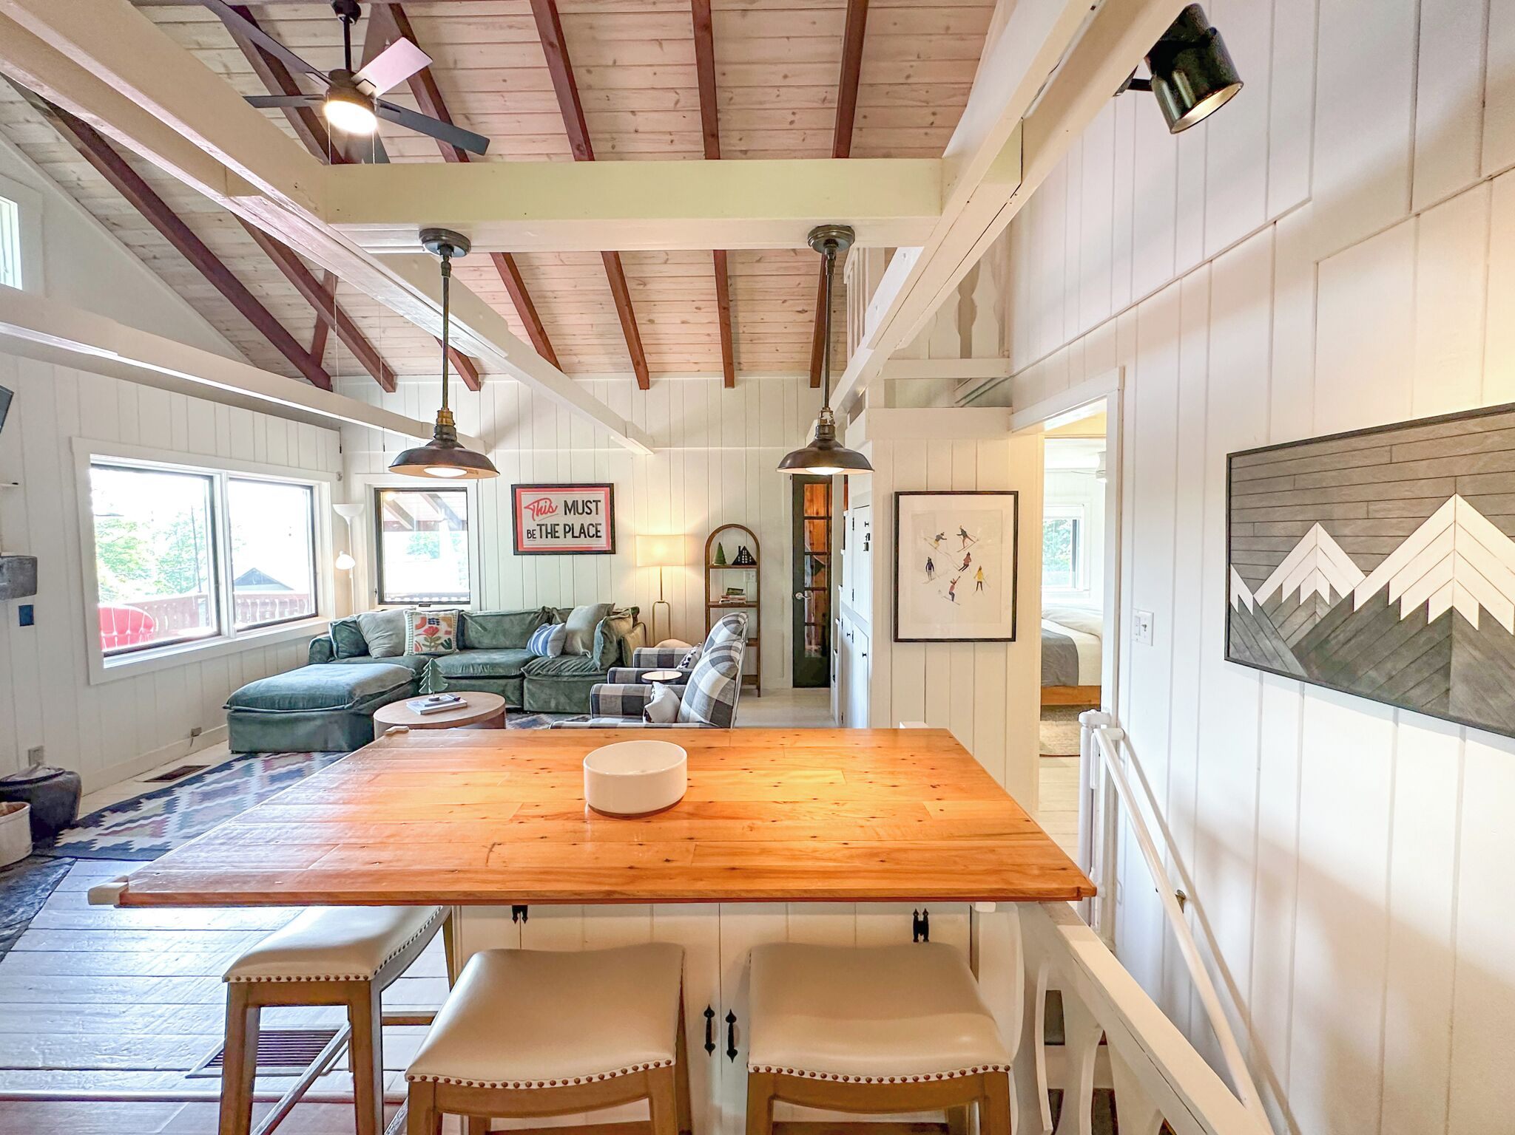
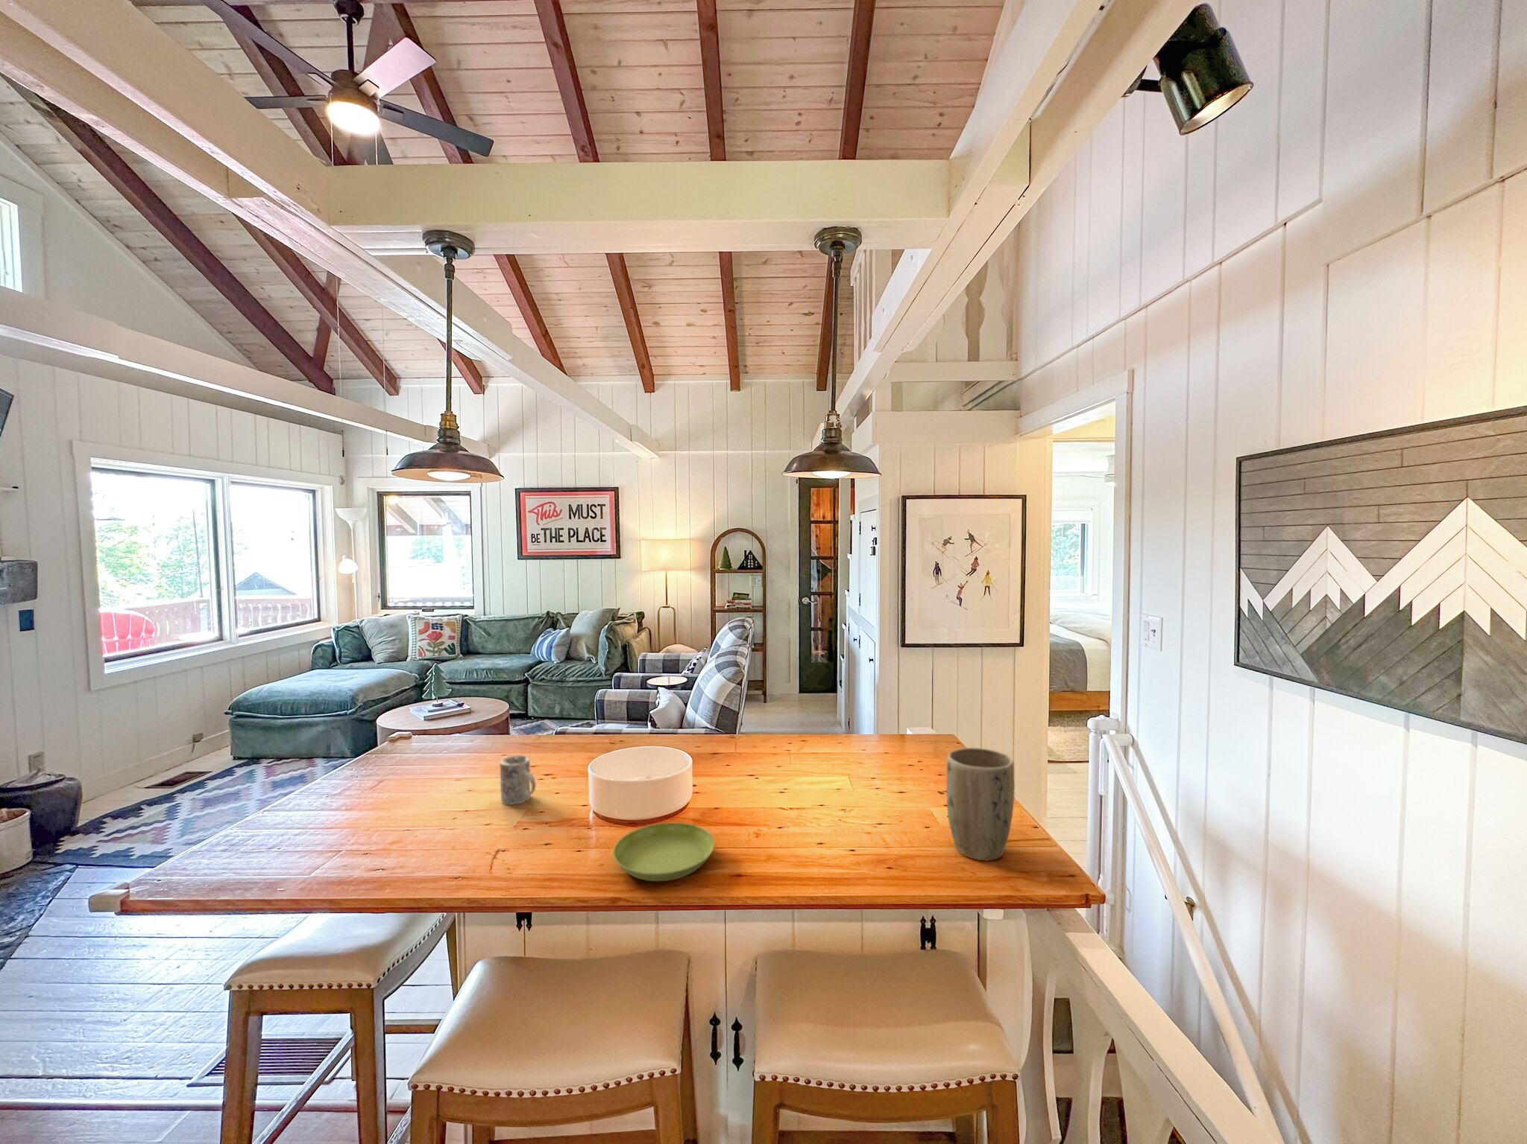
+ plant pot (980, 803)
+ saucer (665, 853)
+ mug (517, 780)
